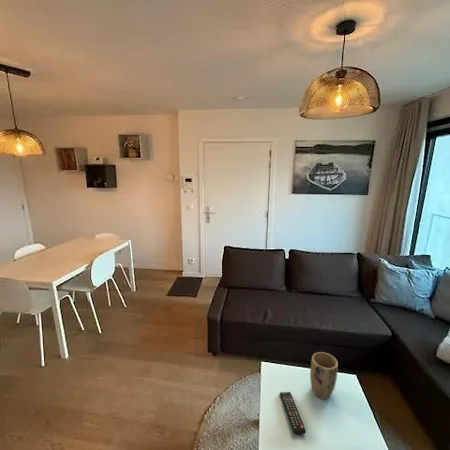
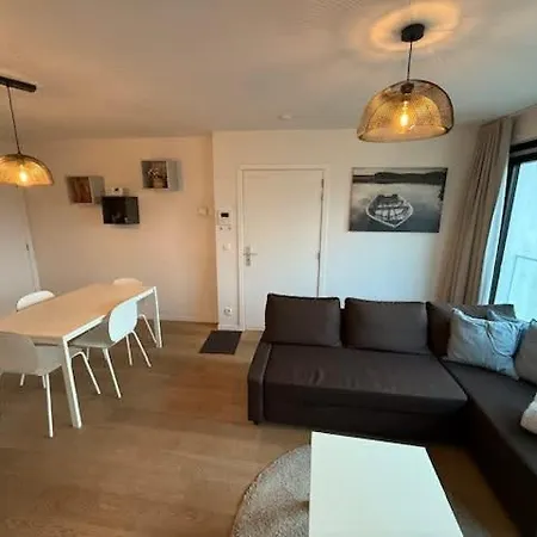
- plant pot (323, 376)
- remote control (291, 411)
